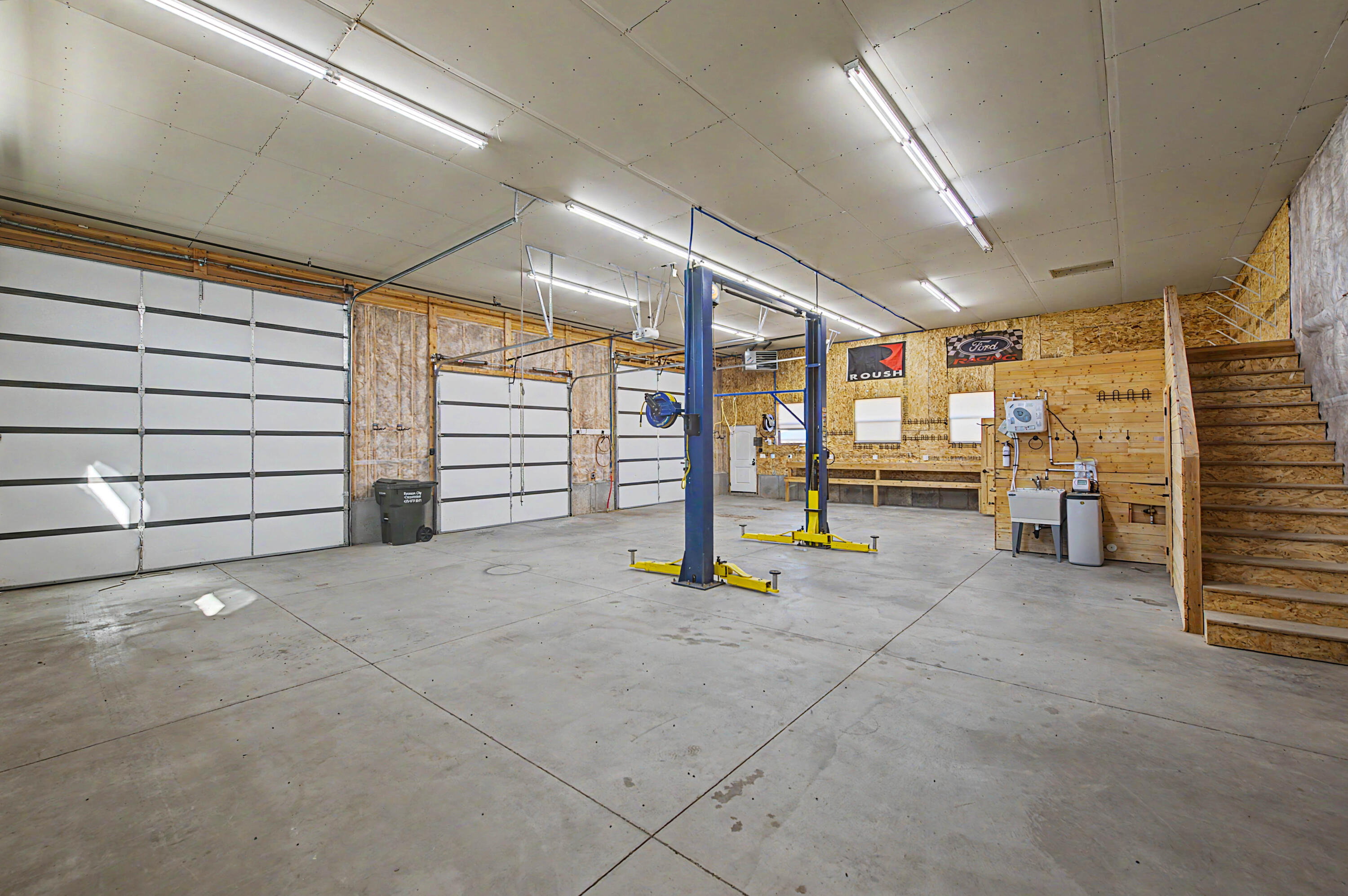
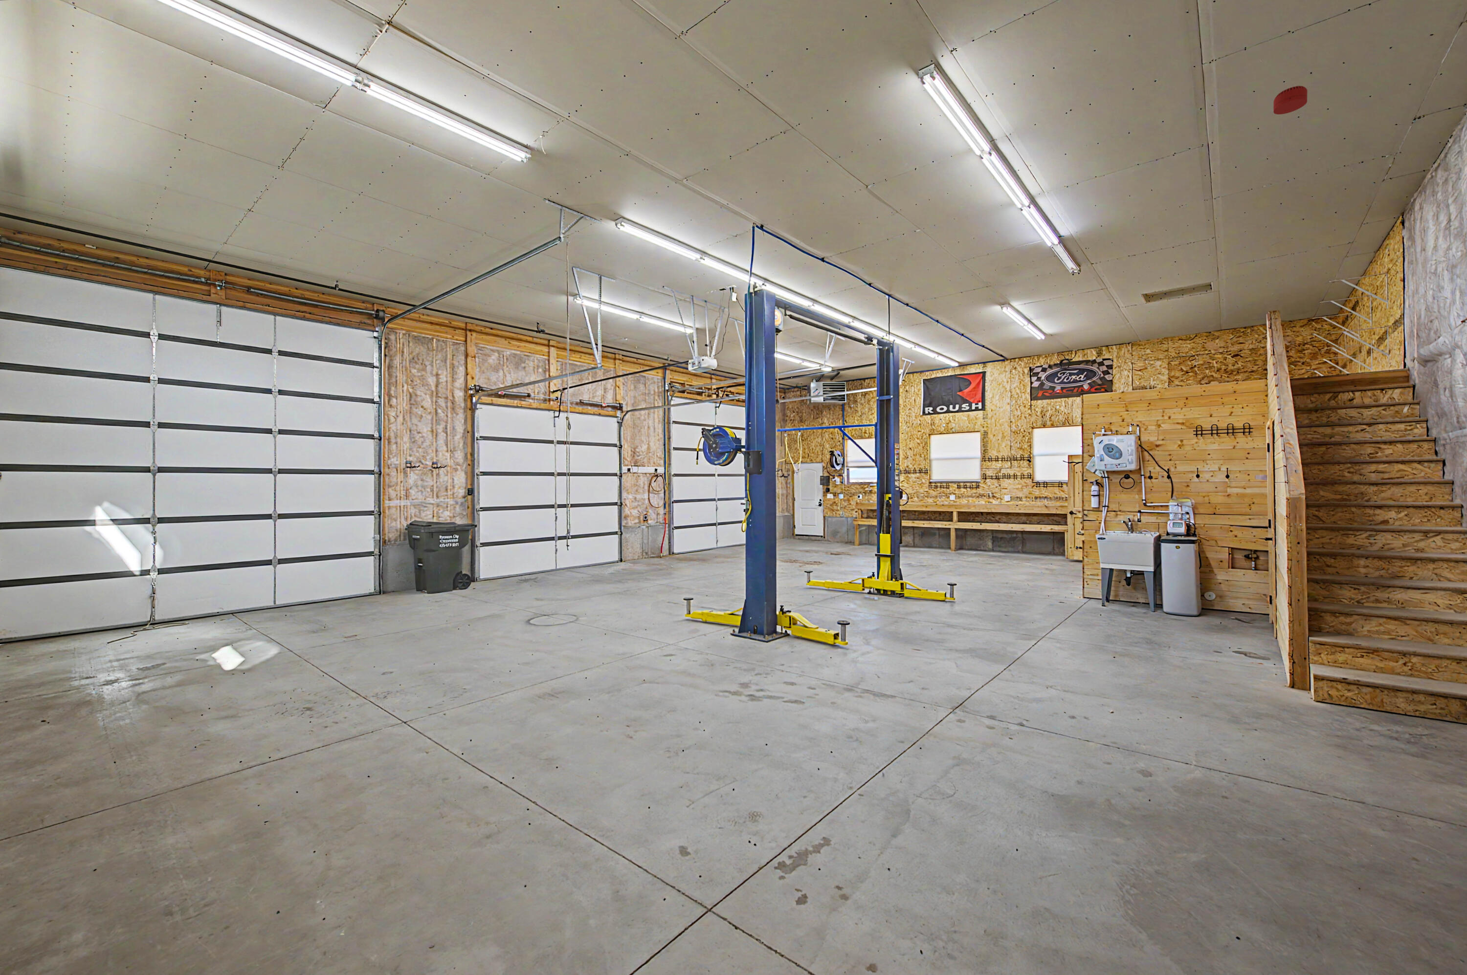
+ smoke detector (1290, 99)
